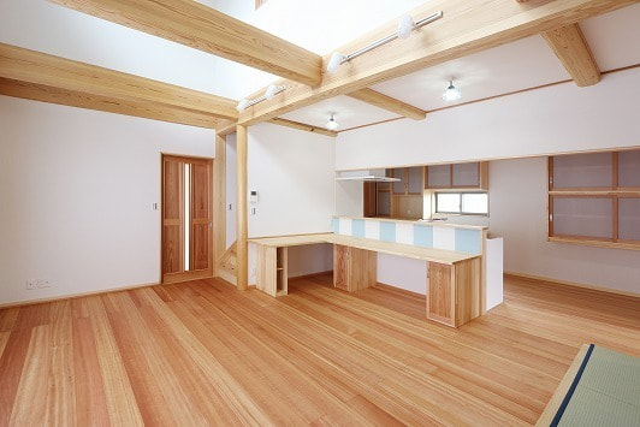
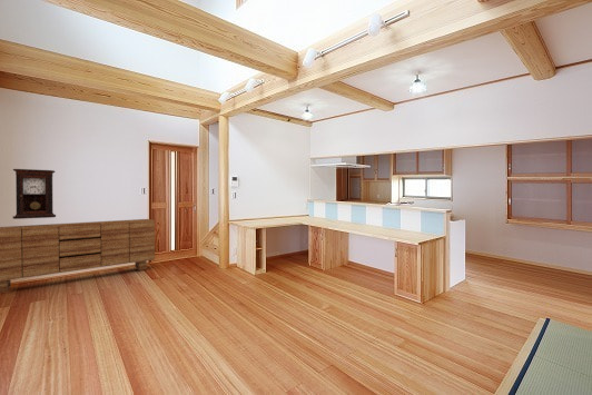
+ pendulum clock (34, 194)
+ sideboard (79, 249)
